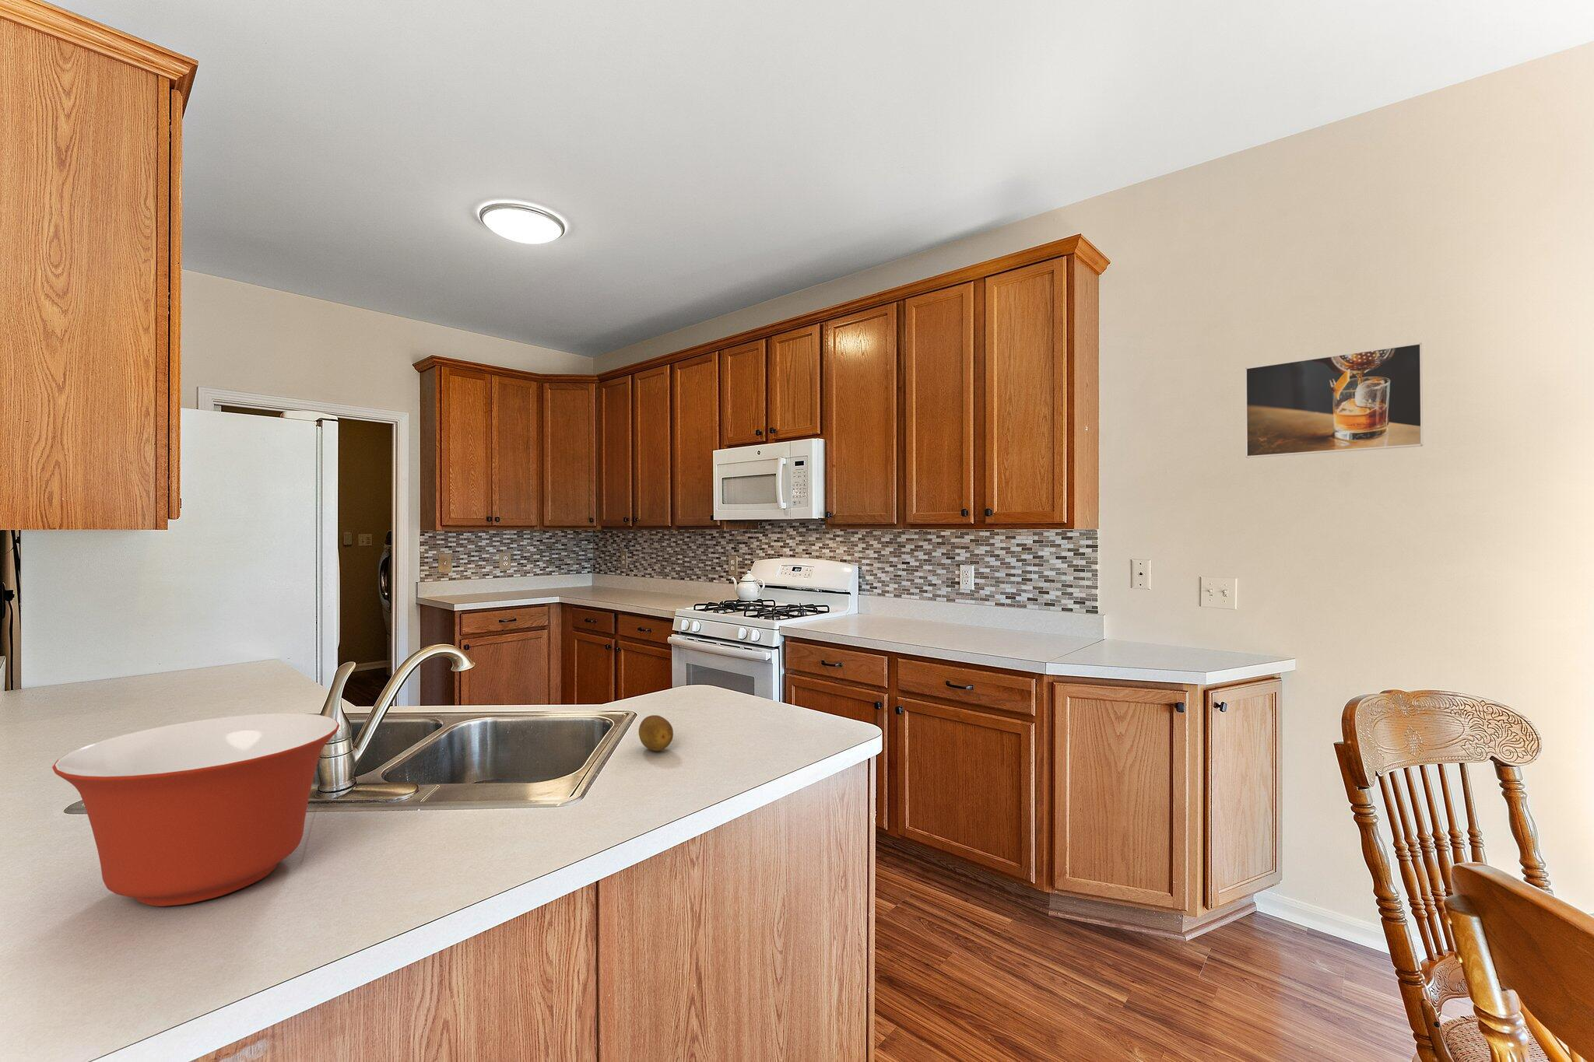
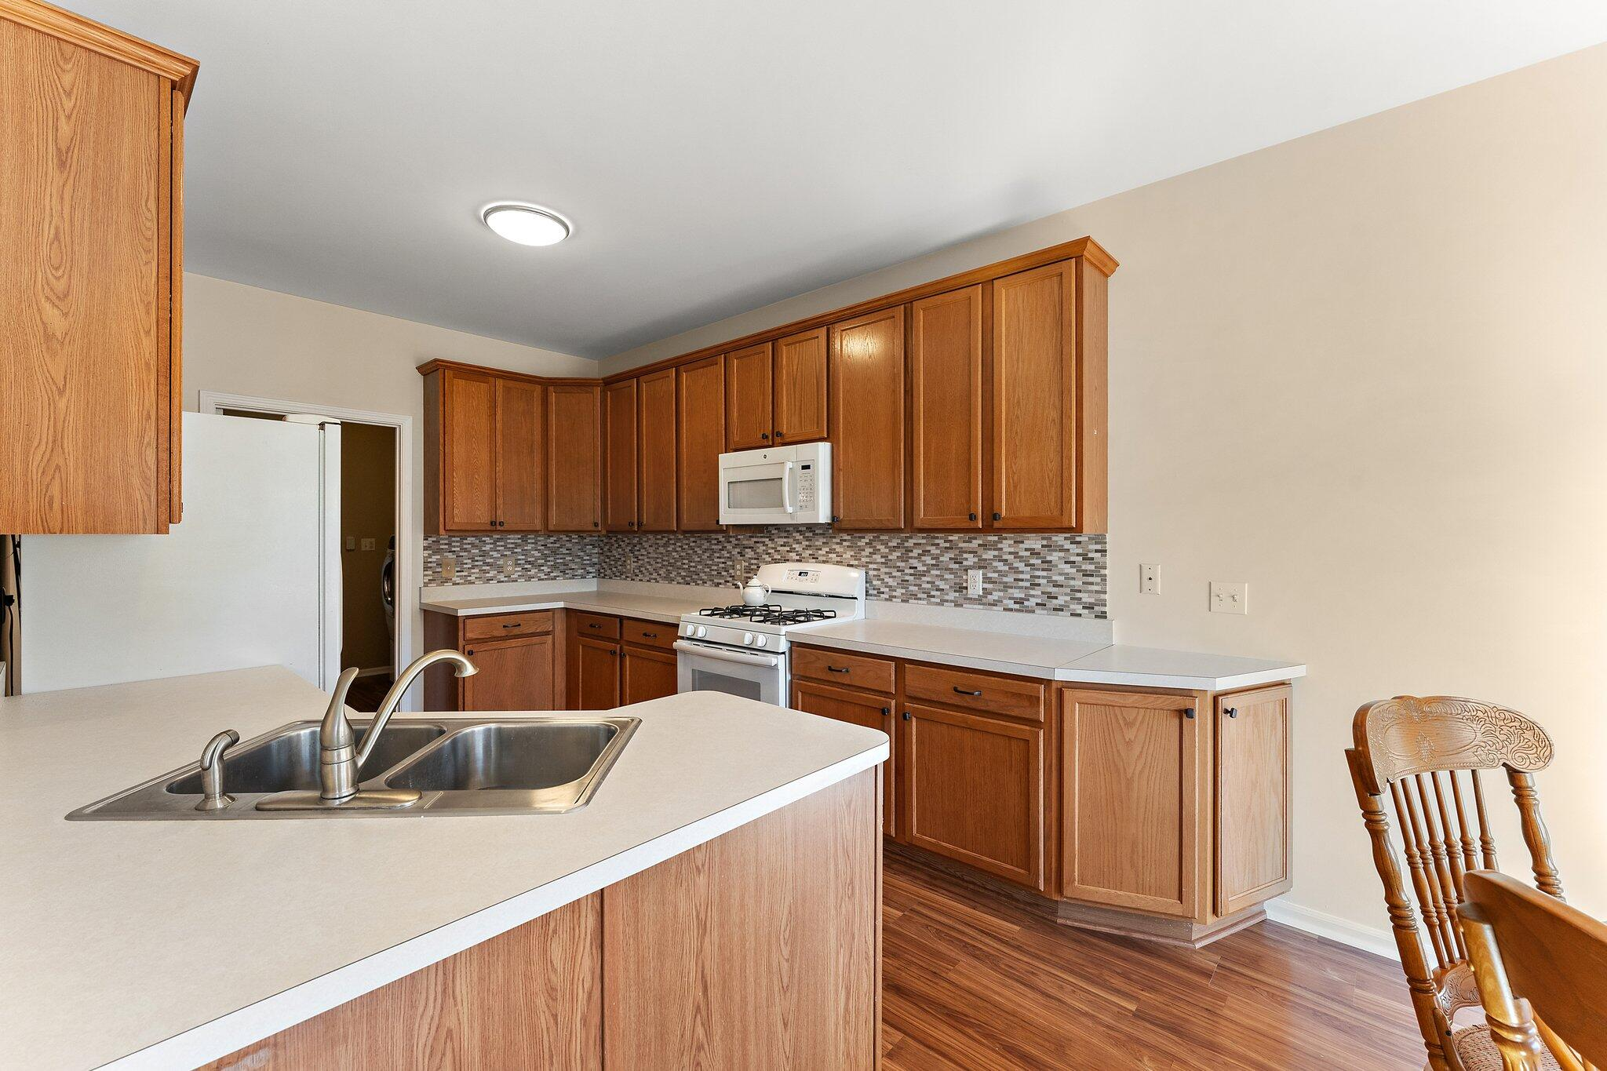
- fruit (655, 732)
- mixing bowl (210, 808)
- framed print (1327, 404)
